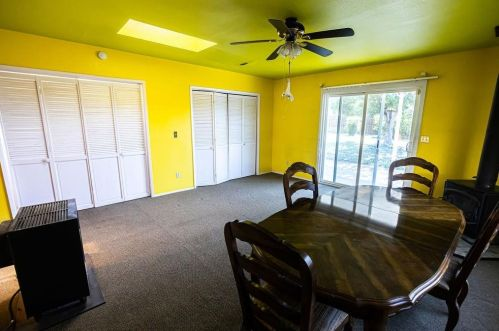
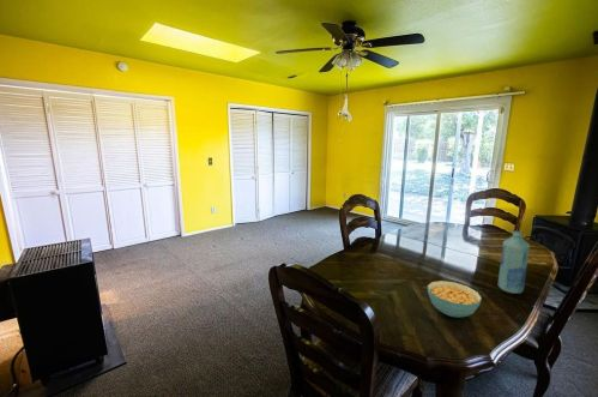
+ cereal bowl (452, 302)
+ bottle (513, 260)
